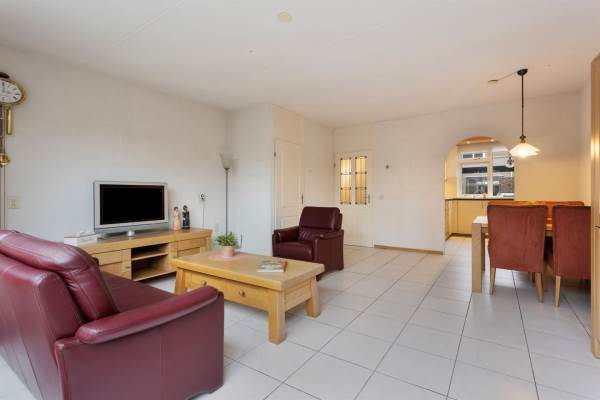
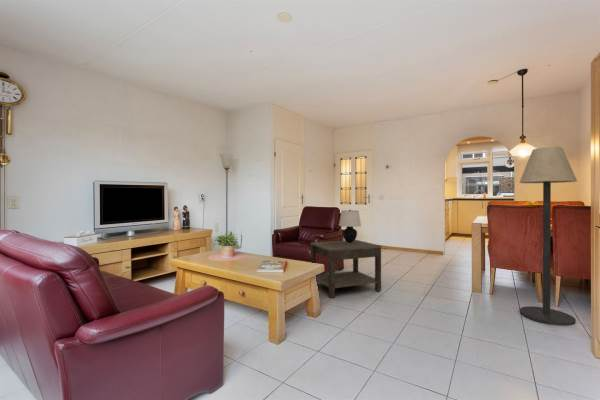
+ side table (344, 259)
+ table lamp (350, 225)
+ floor lamp (546, 232)
